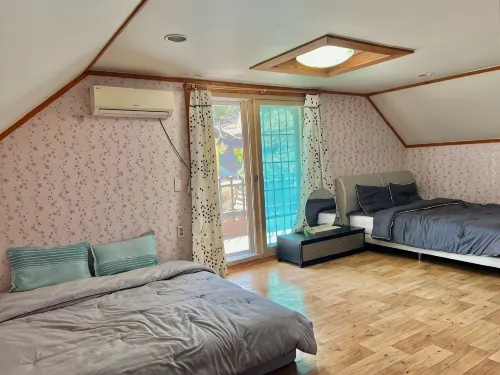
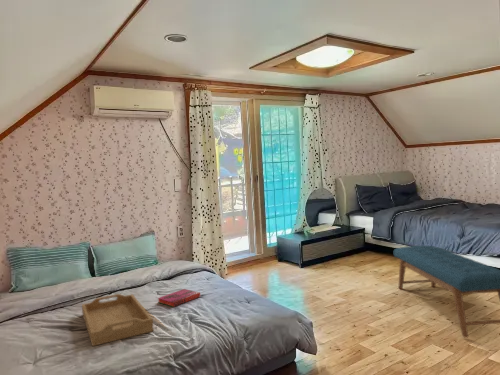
+ hardback book (179, 297)
+ serving tray (115, 314)
+ bench (445, 282)
